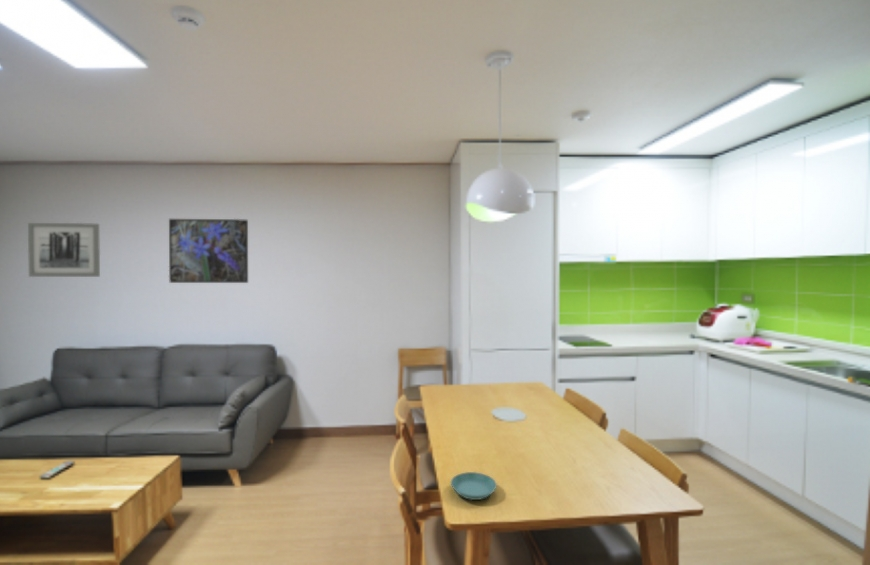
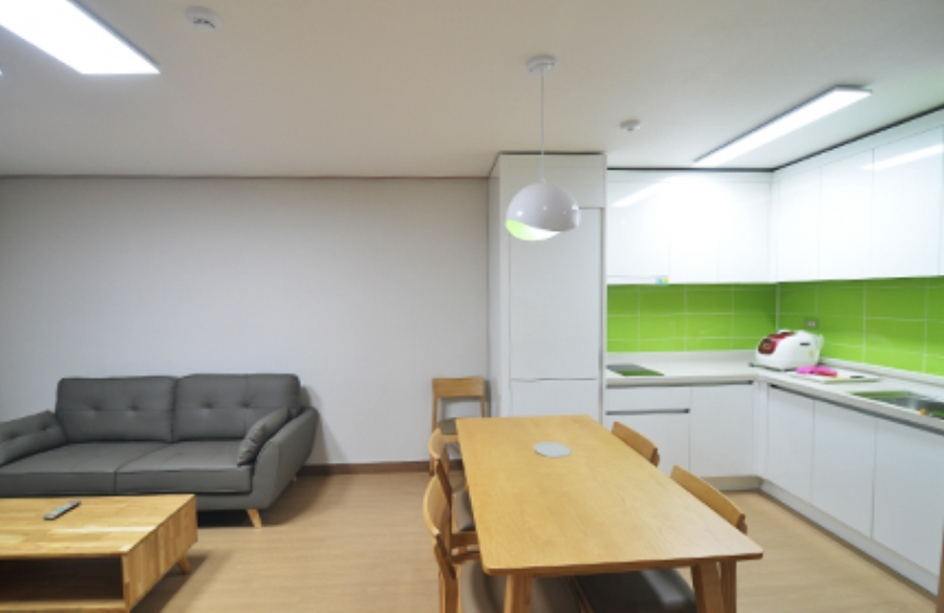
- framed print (209, 251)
- saucer (473, 487)
- wall art (64, 250)
